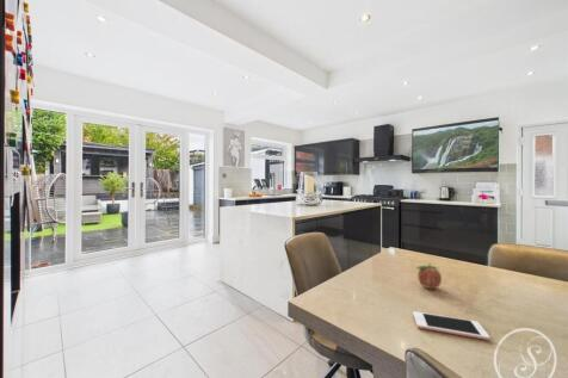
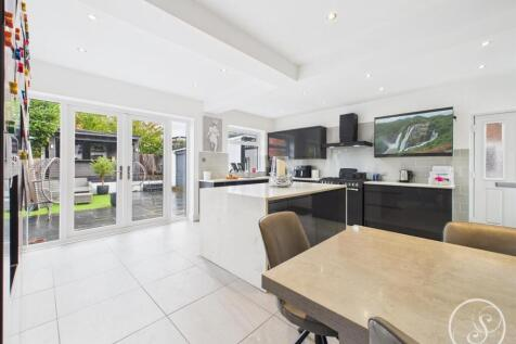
- fruit (428, 275)
- cell phone (447, 324)
